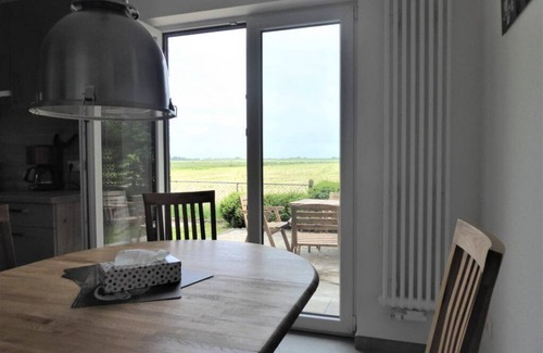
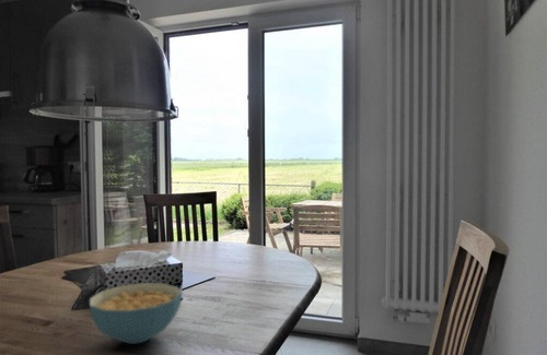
+ cereal bowl (137, 317)
